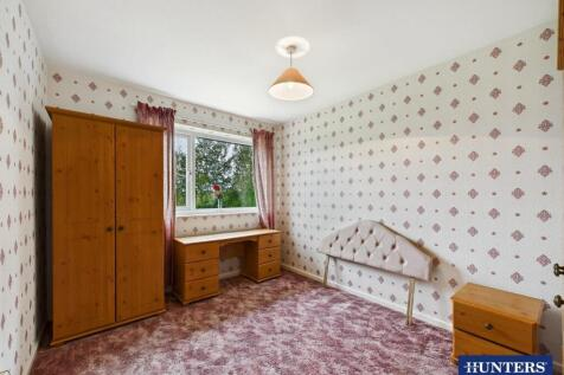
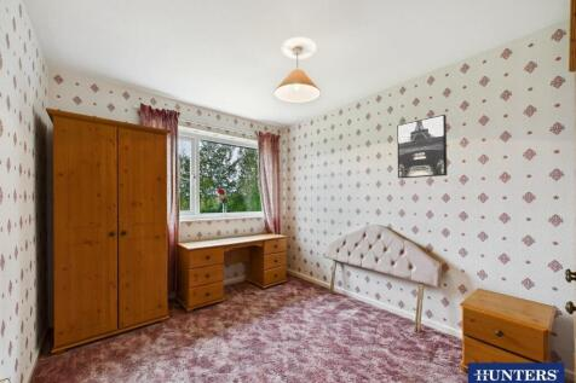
+ wall art (420, 149)
